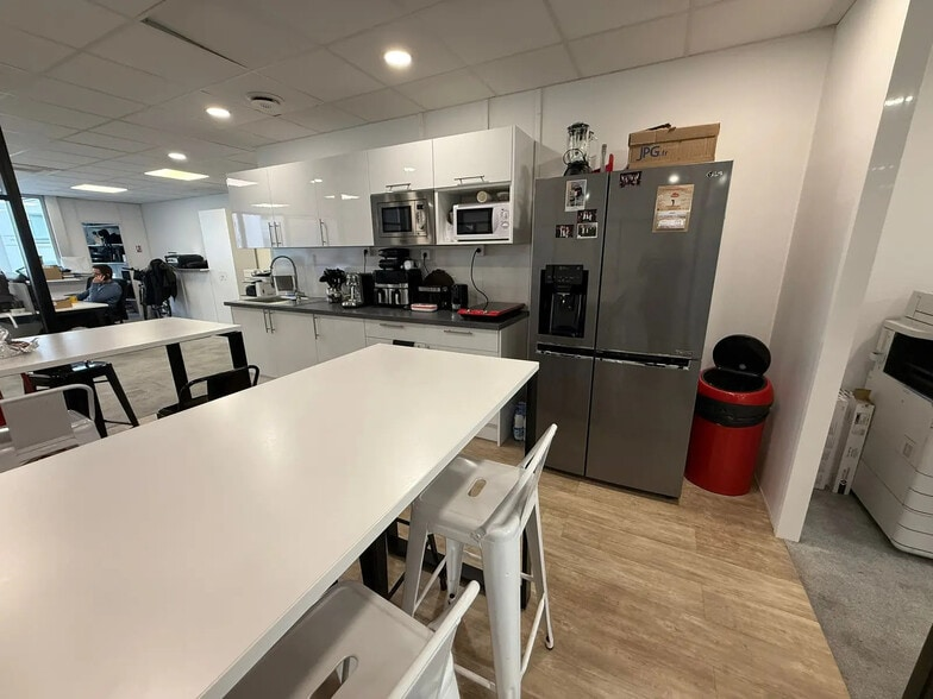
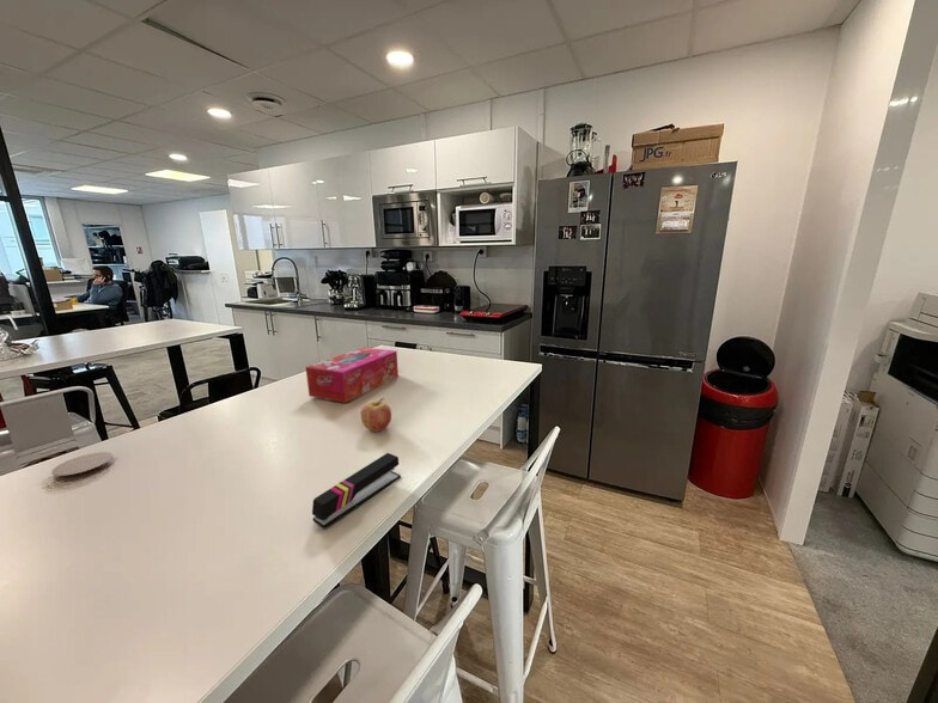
+ fruit (376, 415)
+ tissue box (355, 372)
+ coaster (84, 465)
+ stapler (359, 485)
